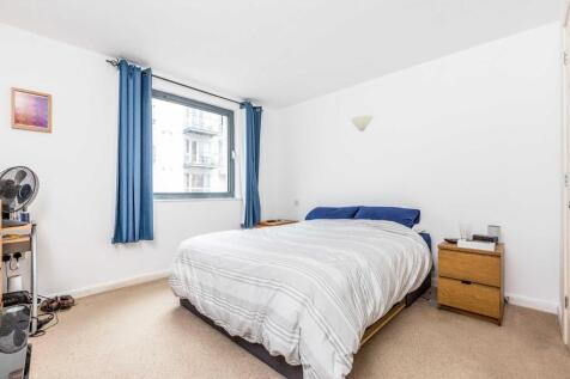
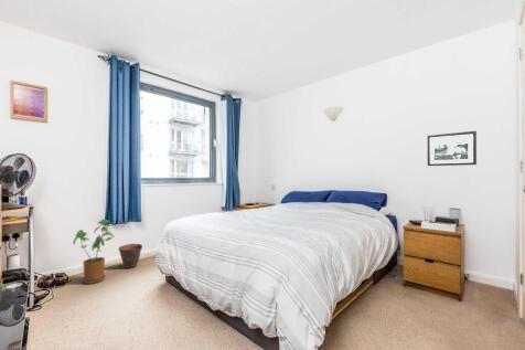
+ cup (130, 256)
+ picture frame (450, 149)
+ house plant (97, 250)
